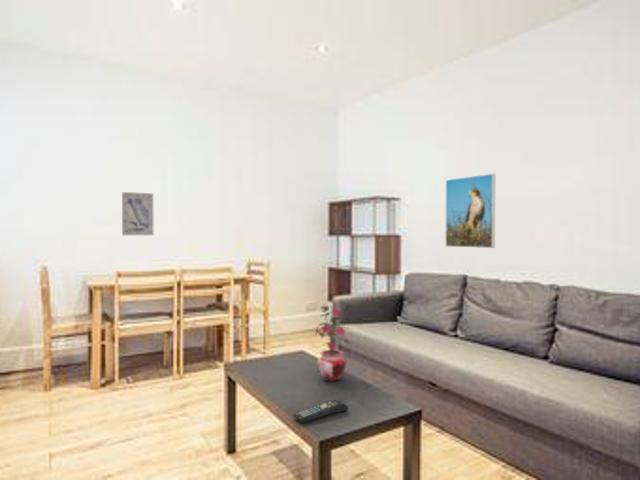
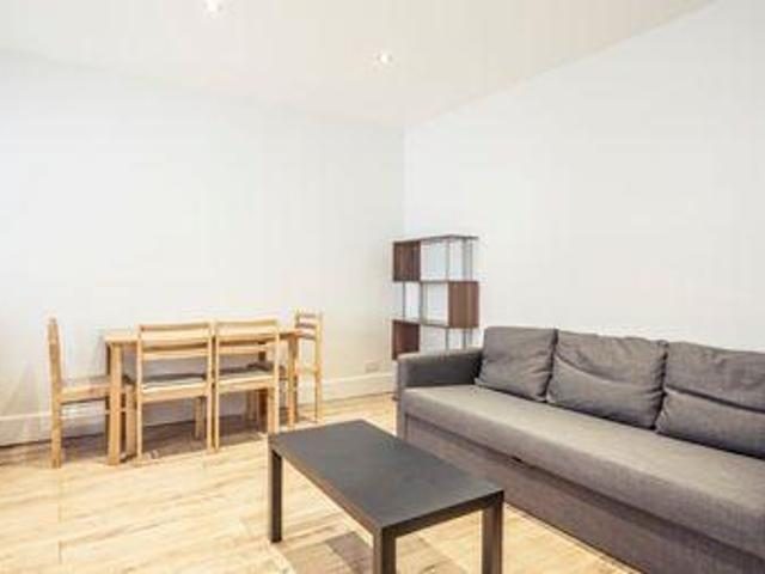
- wall art (138, 214)
- potted plant (333, 342)
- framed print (469, 212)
- remote control (321, 410)
